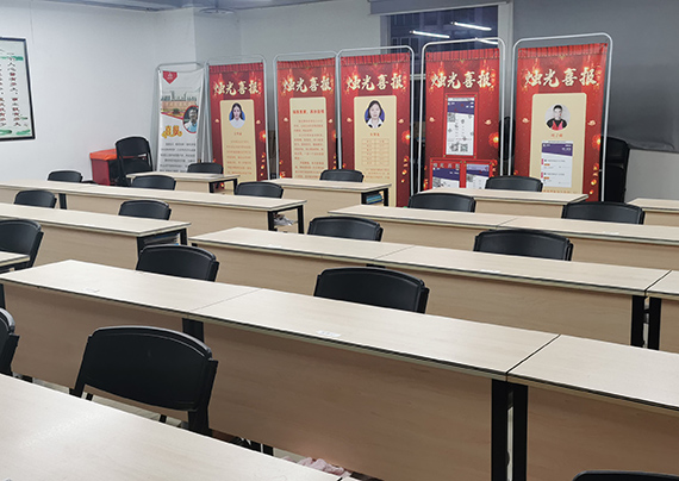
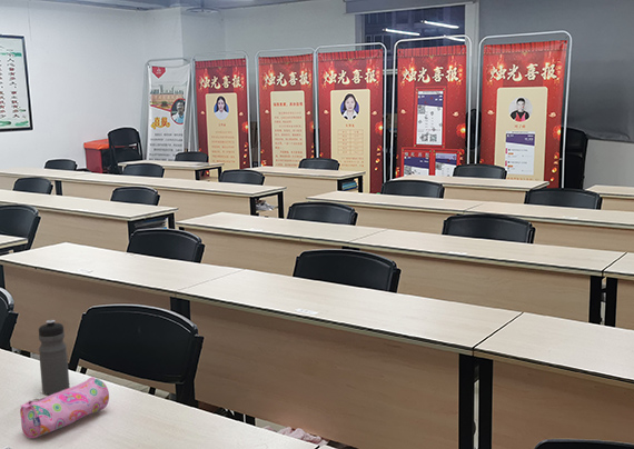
+ pencil case (65, 406)
+ water bottle (52, 355)
